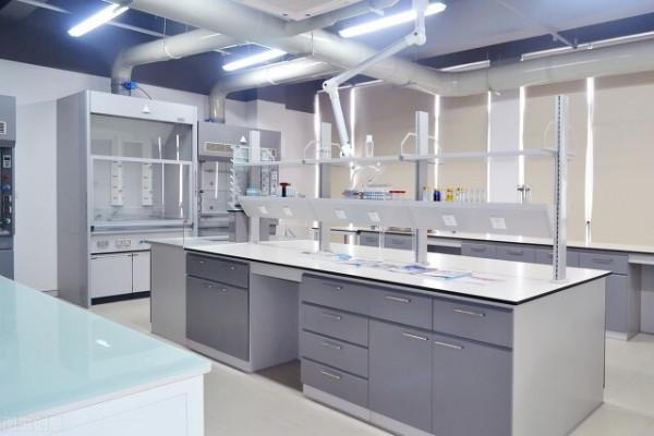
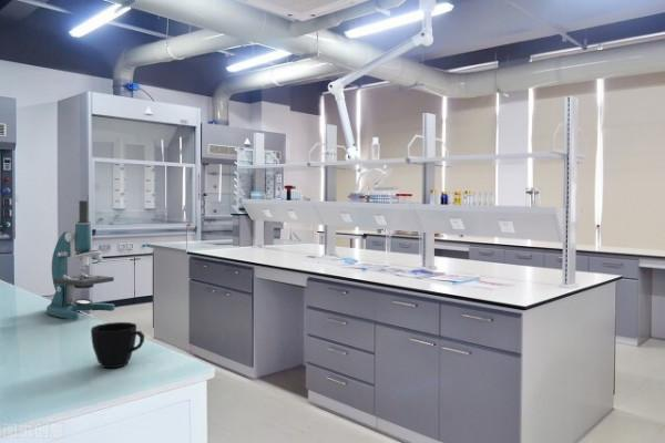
+ cup (115, 346)
+ microscope (80, 257)
